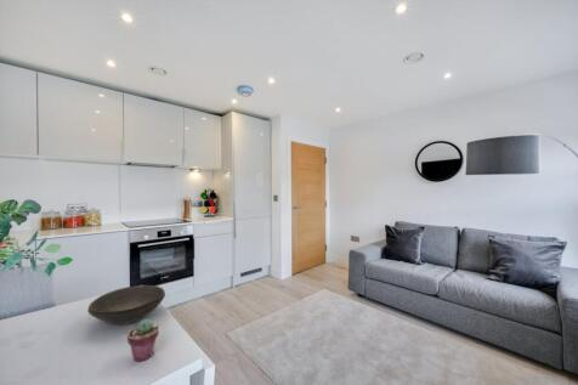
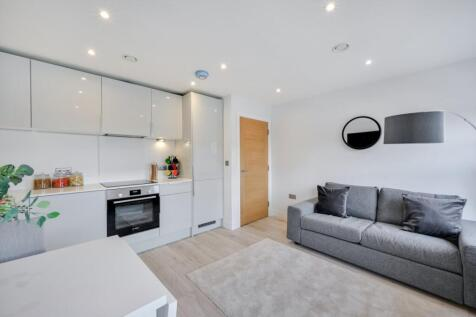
- bowl (129, 307)
- potted succulent (143, 338)
